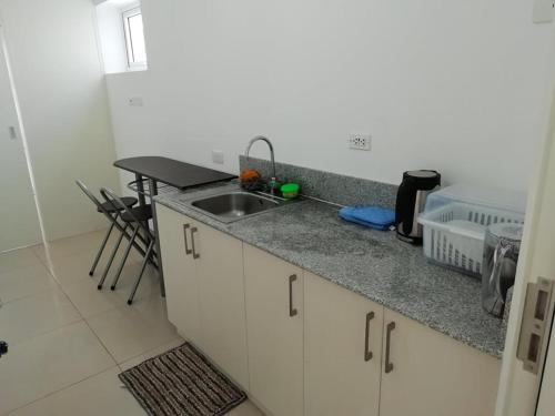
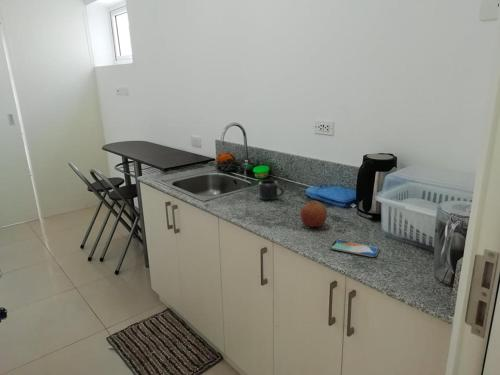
+ fruit (313, 213)
+ mug (269, 190)
+ smartphone (354, 248)
